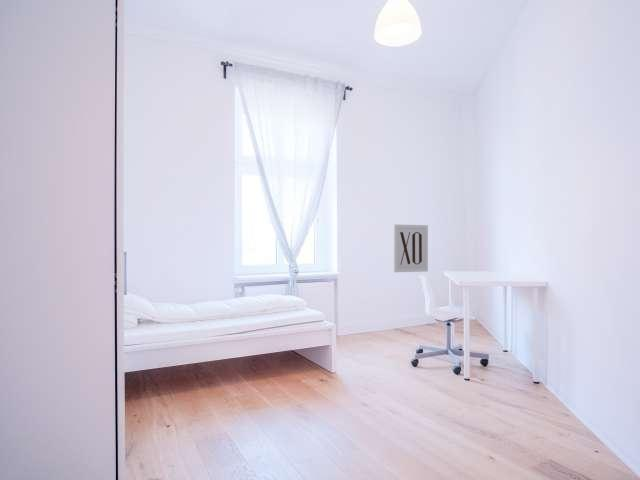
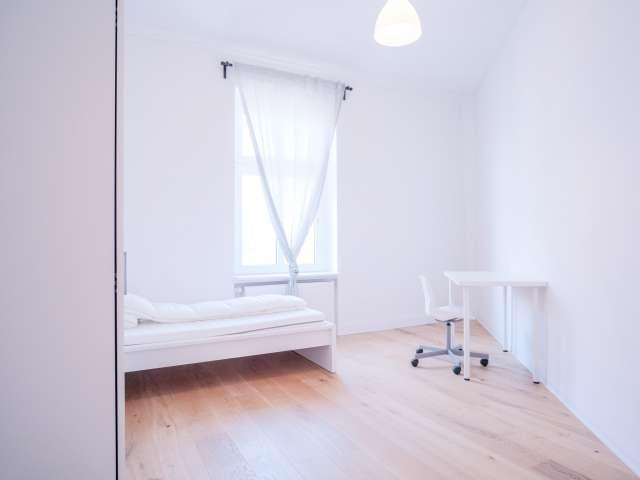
- wall art (411, 248)
